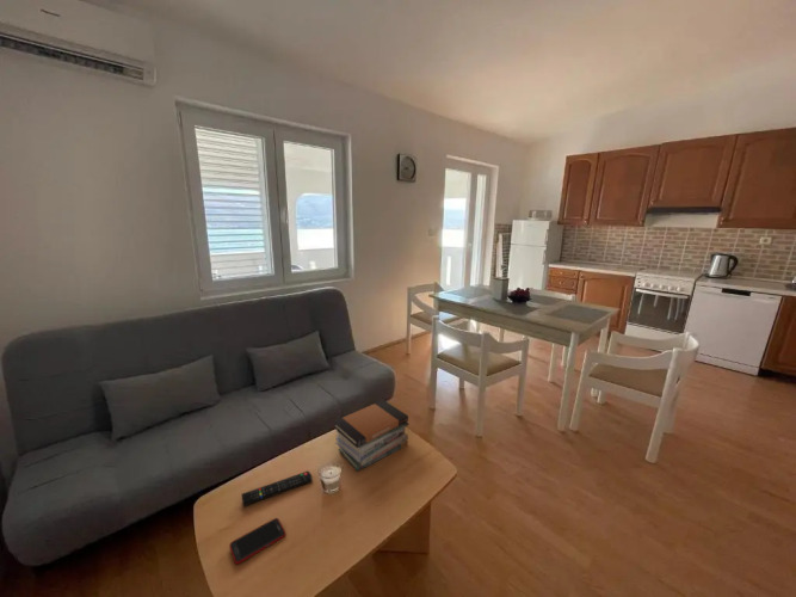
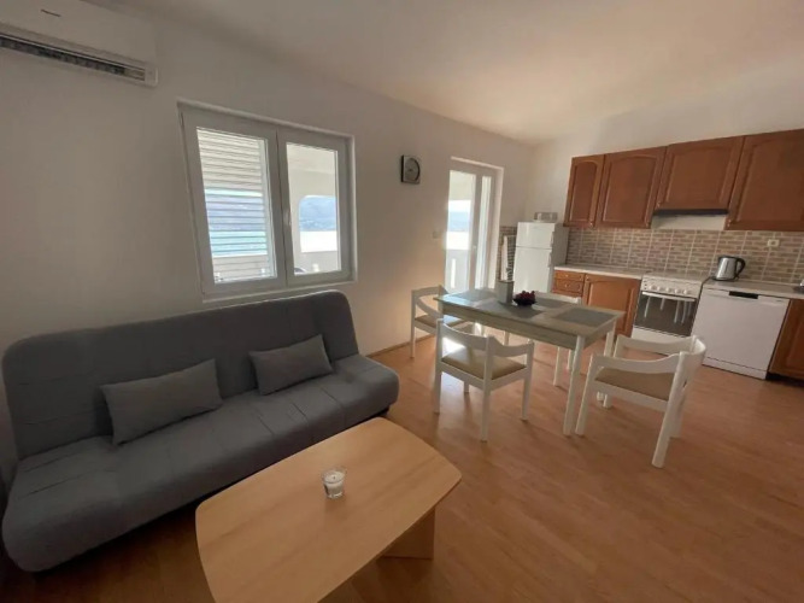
- cell phone (258, 540)
- book stack (371, 433)
- remote control (278, 487)
